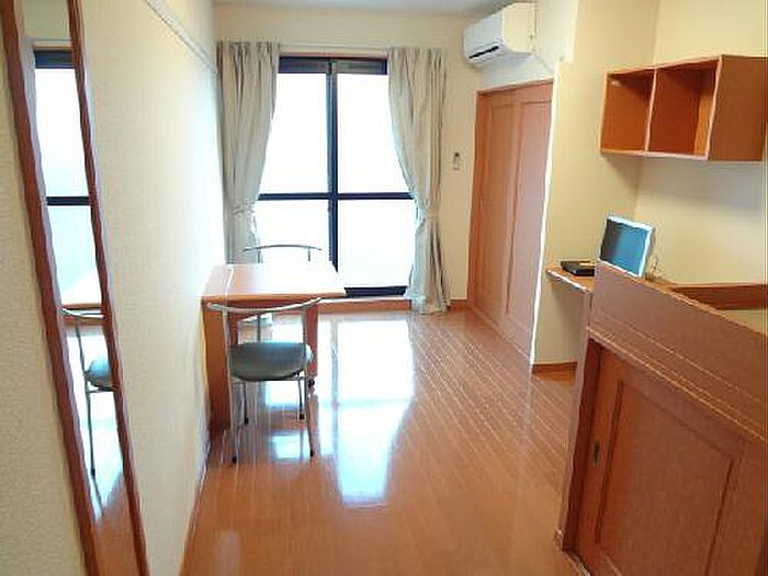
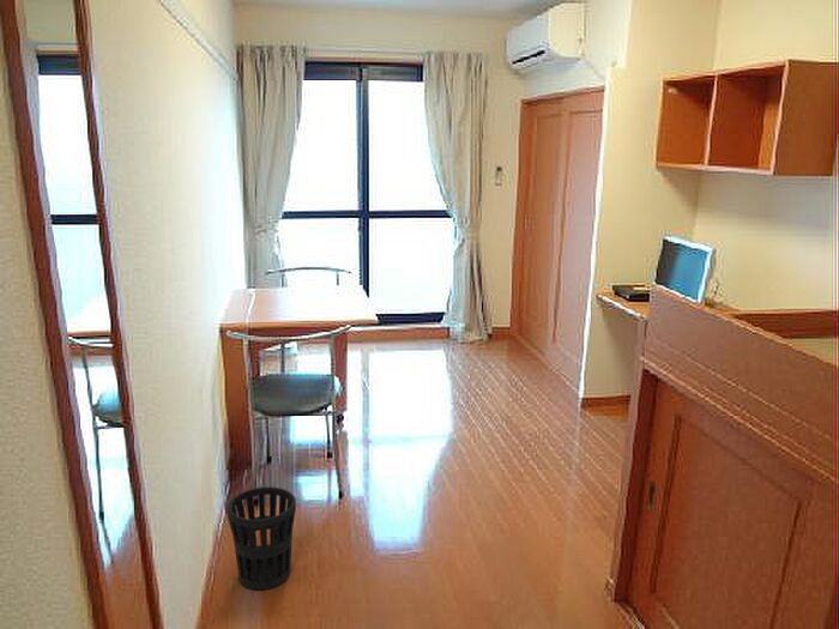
+ wastebasket (262, 538)
